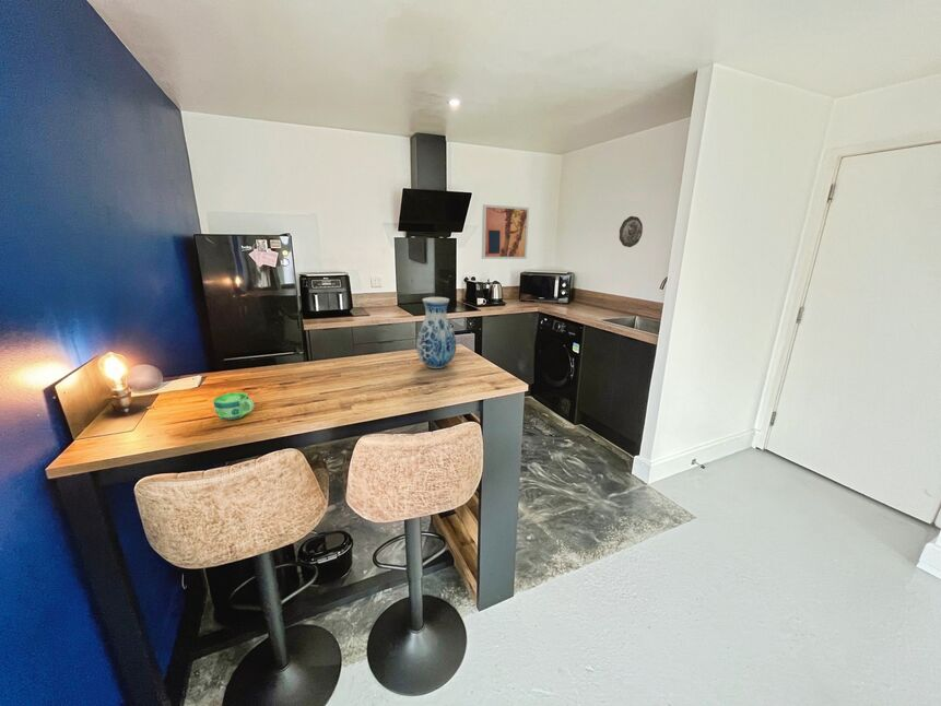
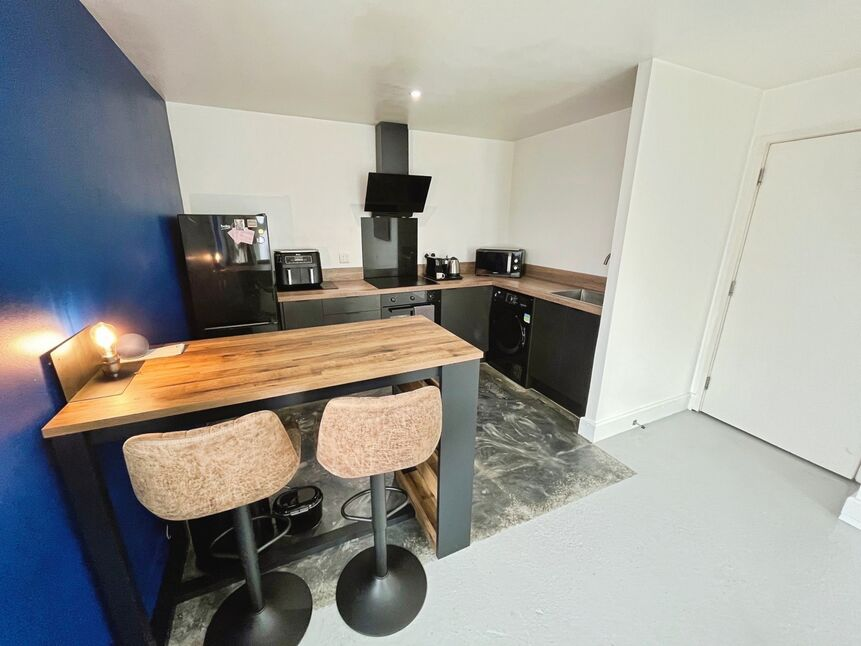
- decorative plate (631, 232)
- vase (436, 333)
- cup (237, 407)
- wall art (505, 233)
